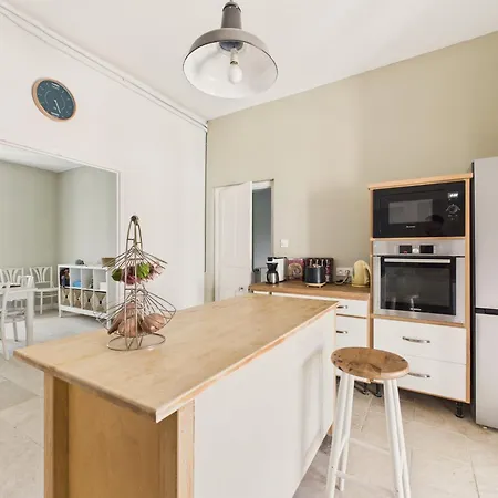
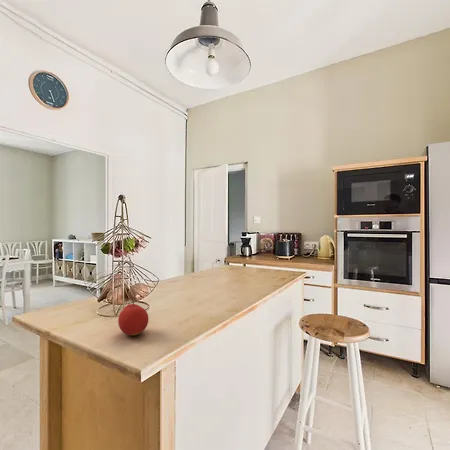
+ fruit (133, 317)
